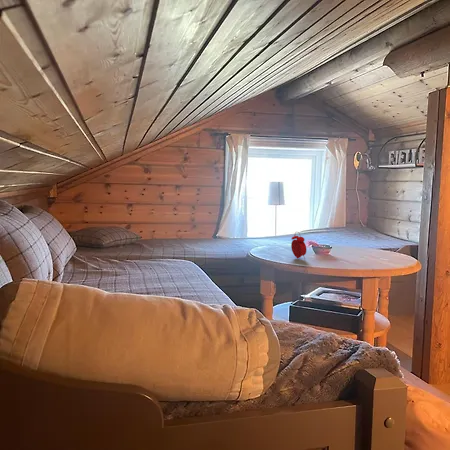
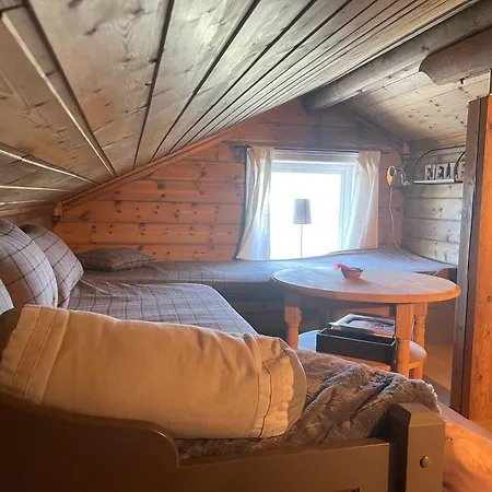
- alarm clock (298, 245)
